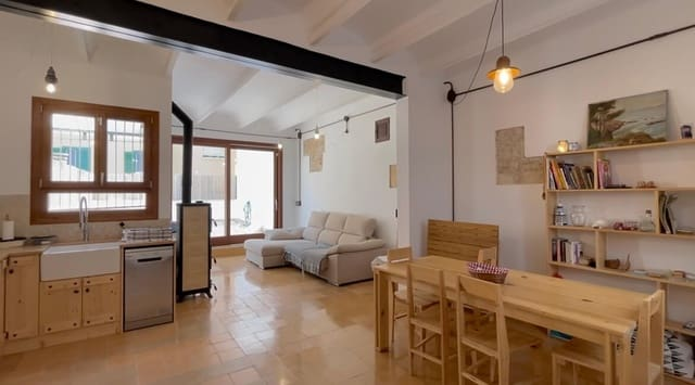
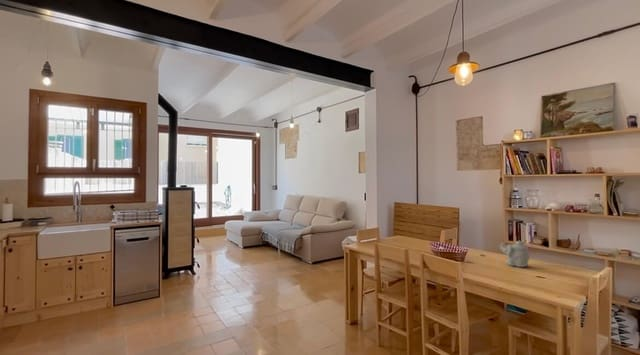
+ teapot (514, 252)
